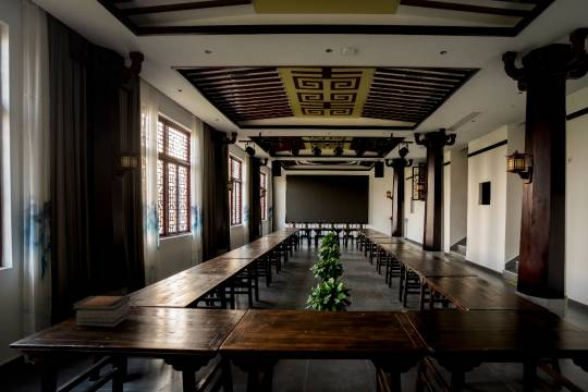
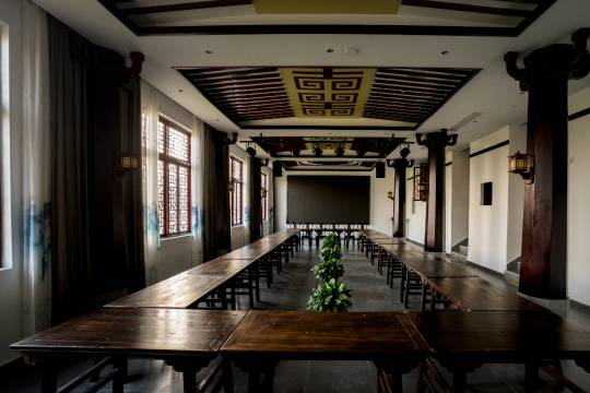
- book stack (102, 310)
